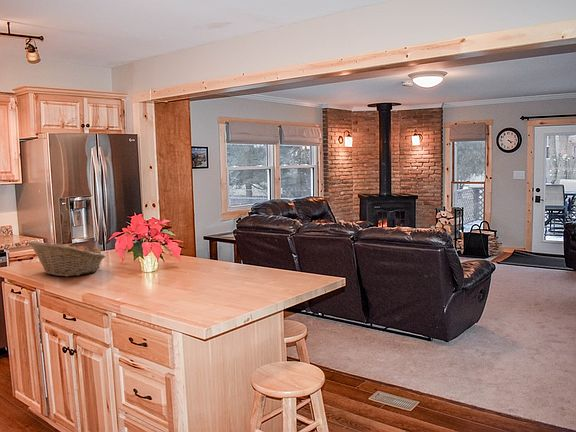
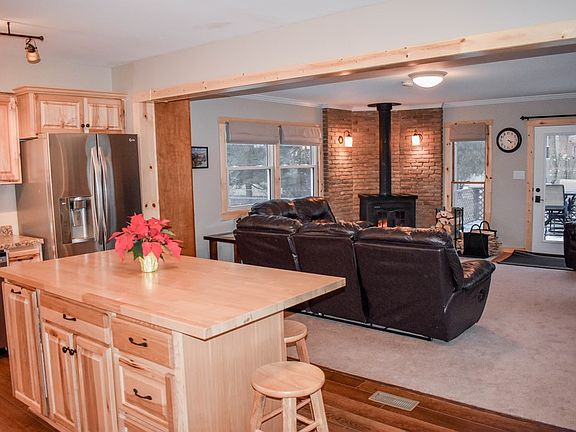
- fruit basket (67, 255)
